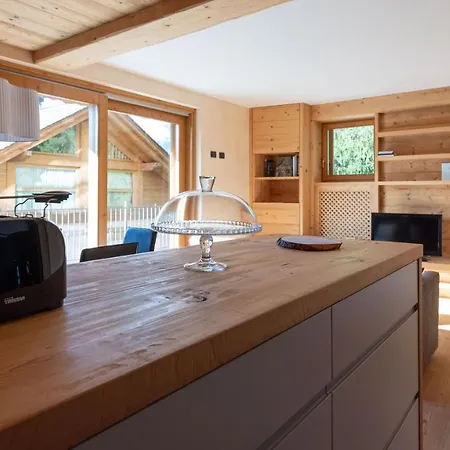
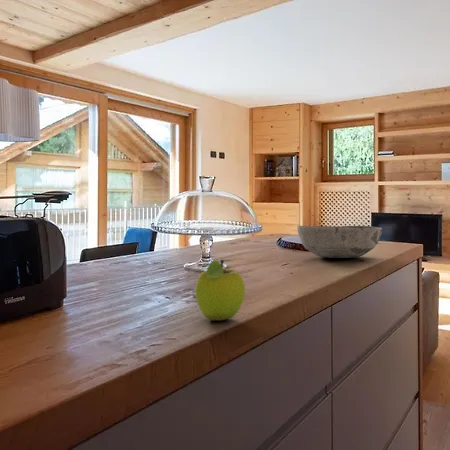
+ bowl (338, 241)
+ fruit (218, 289)
